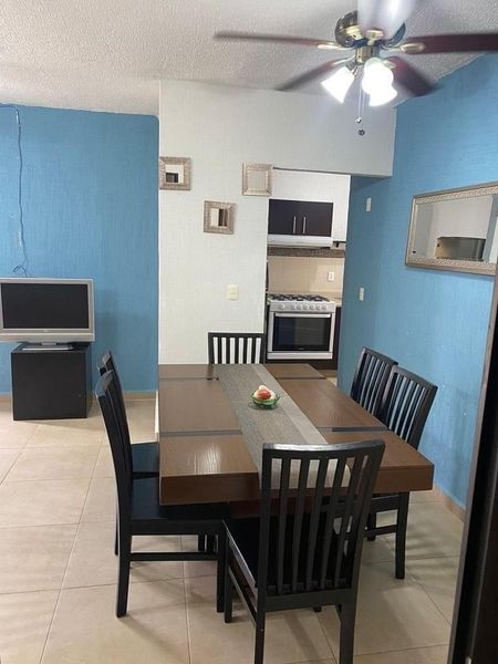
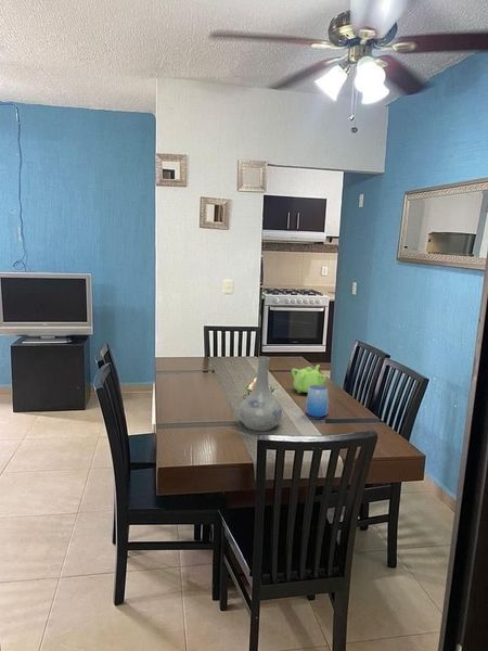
+ teapot (309, 379)
+ vase (261, 391)
+ cup (317, 400)
